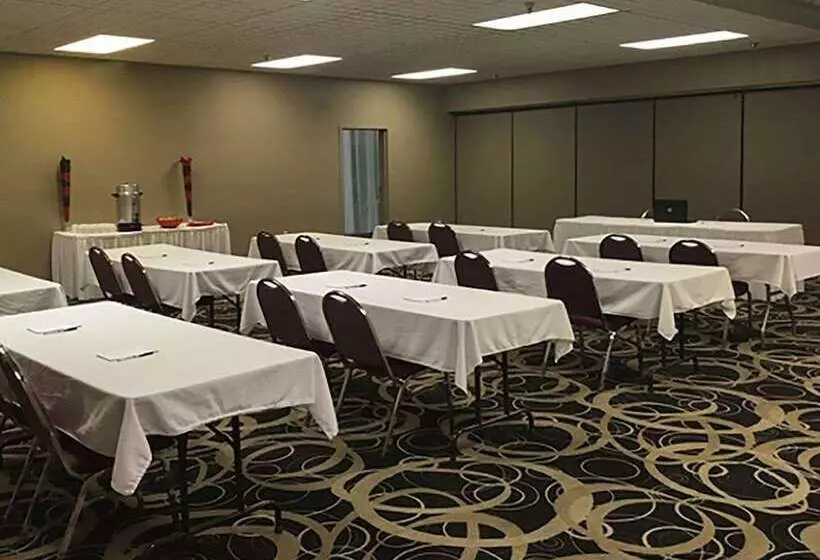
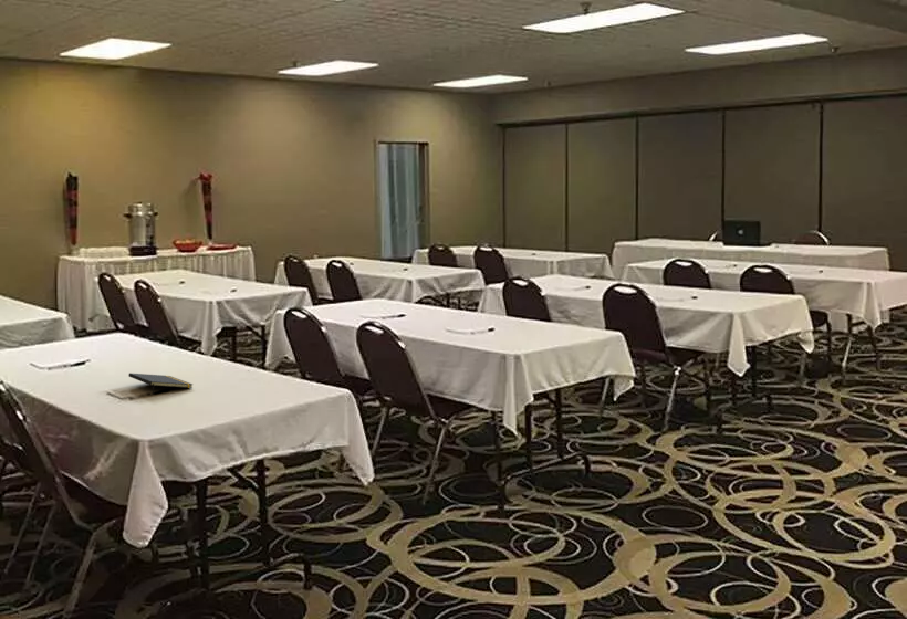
+ notepad (160, 380)
